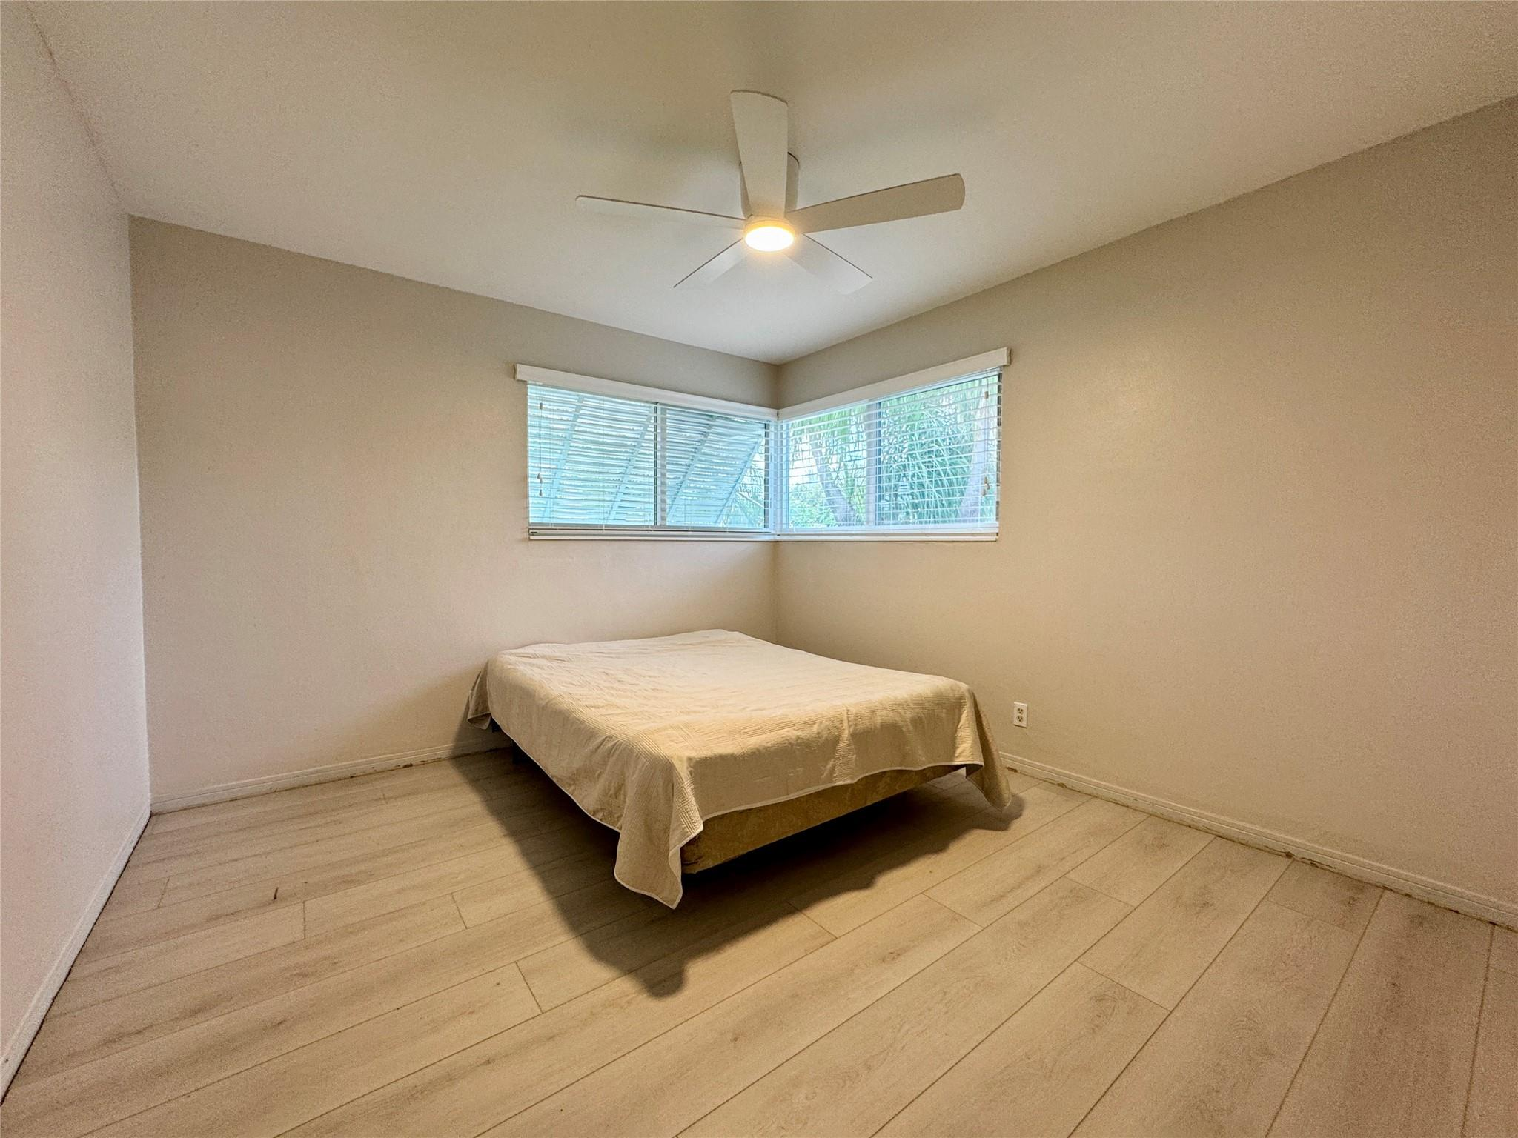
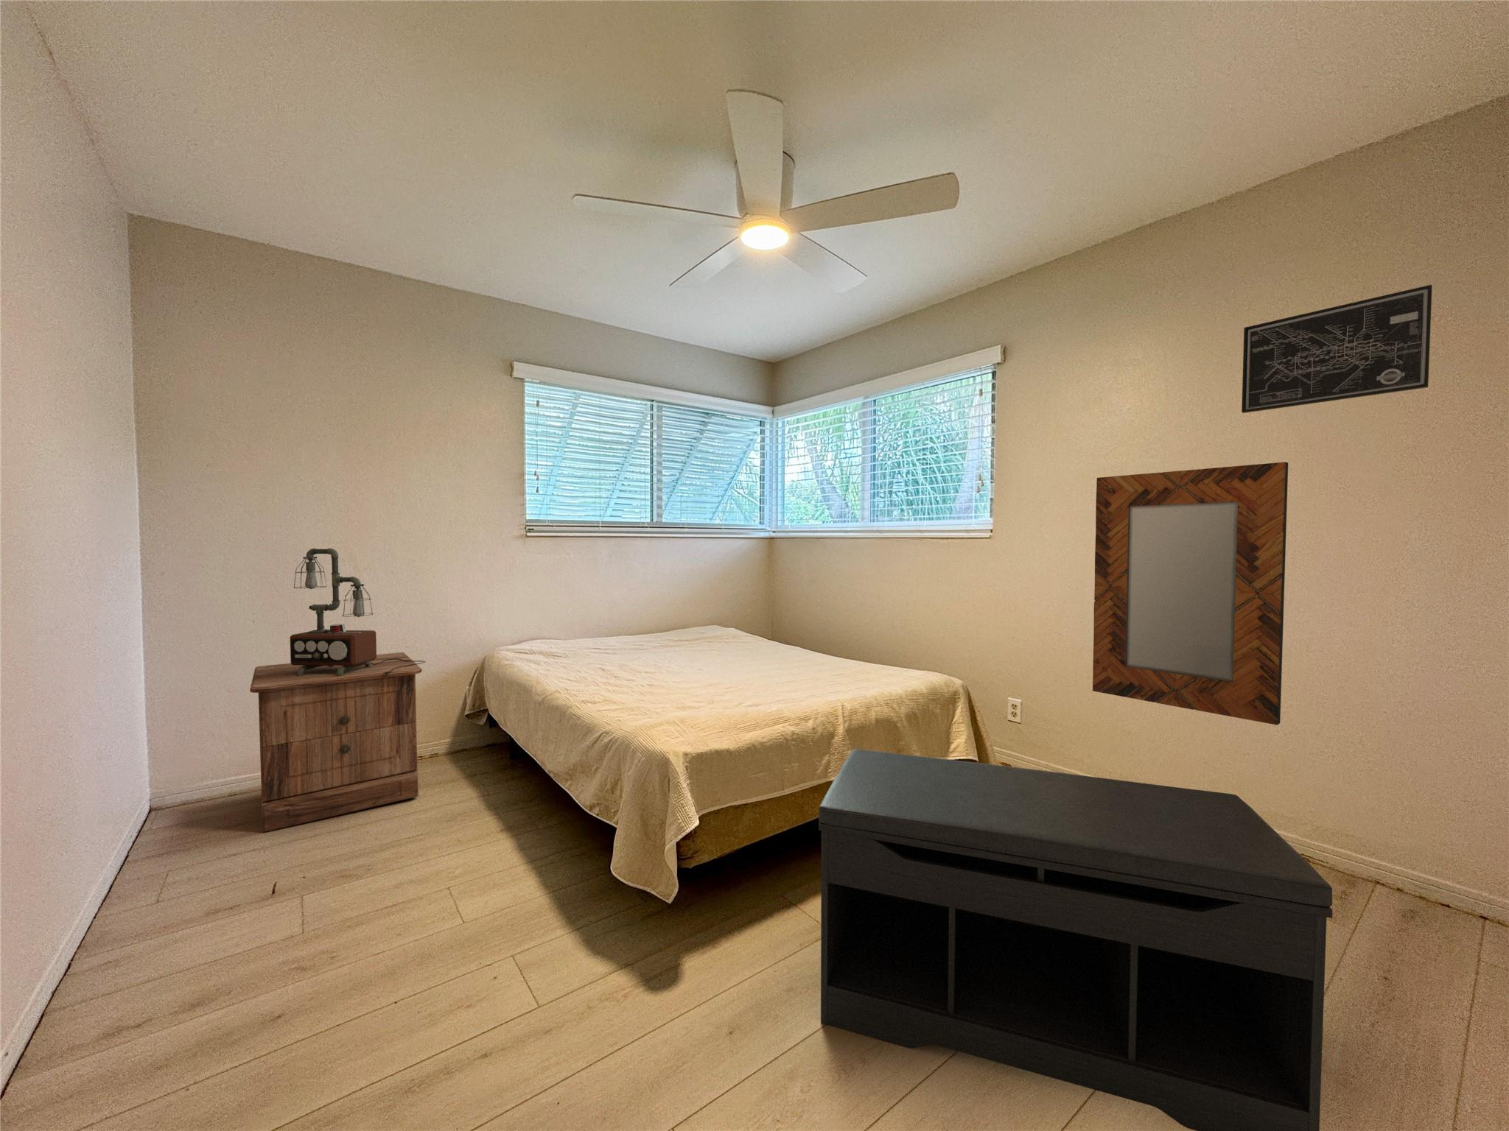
+ bench (1030, 905)
+ nightstand (340, 732)
+ home mirror (1180, 589)
+ table lamp (360, 607)
+ wall art (1327, 355)
